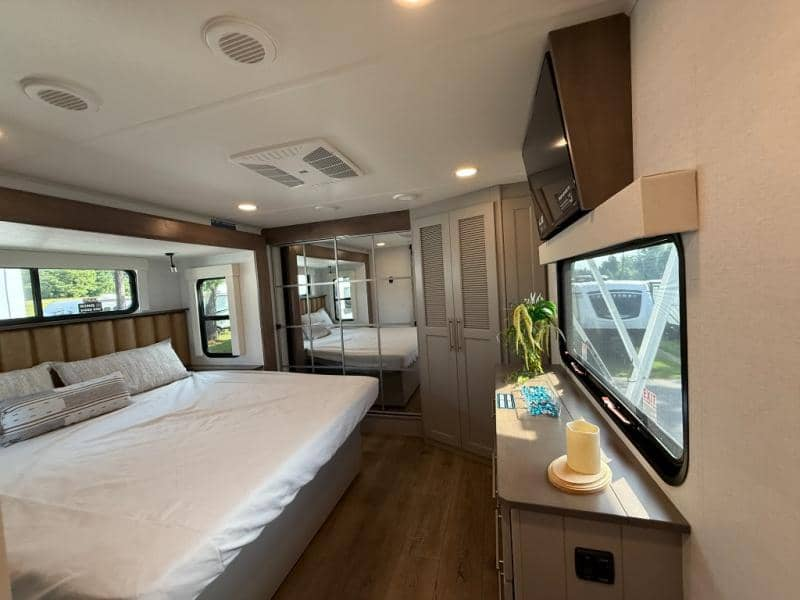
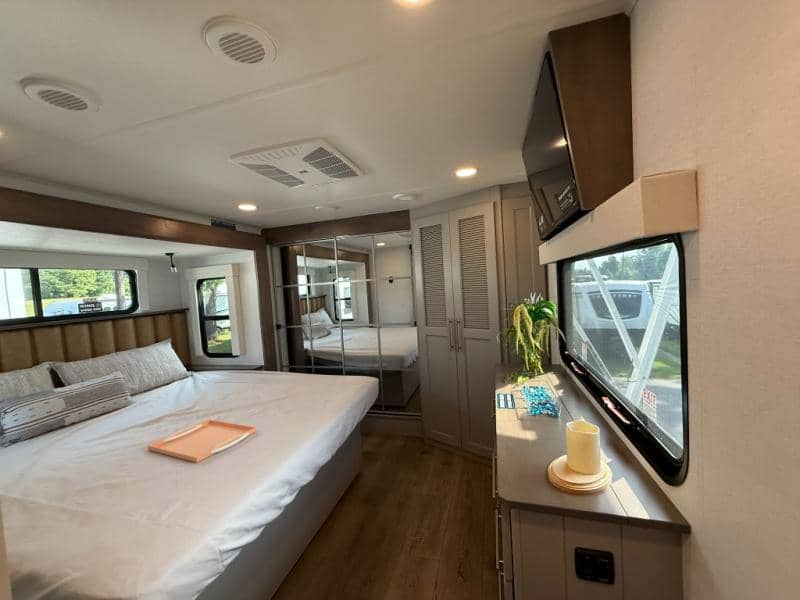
+ serving tray (204, 438)
